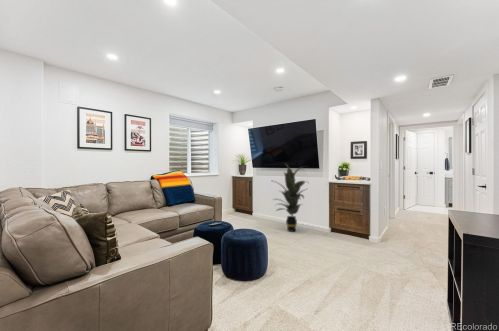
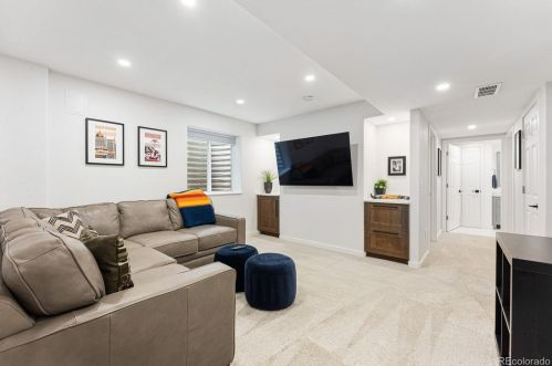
- indoor plant (290, 196)
